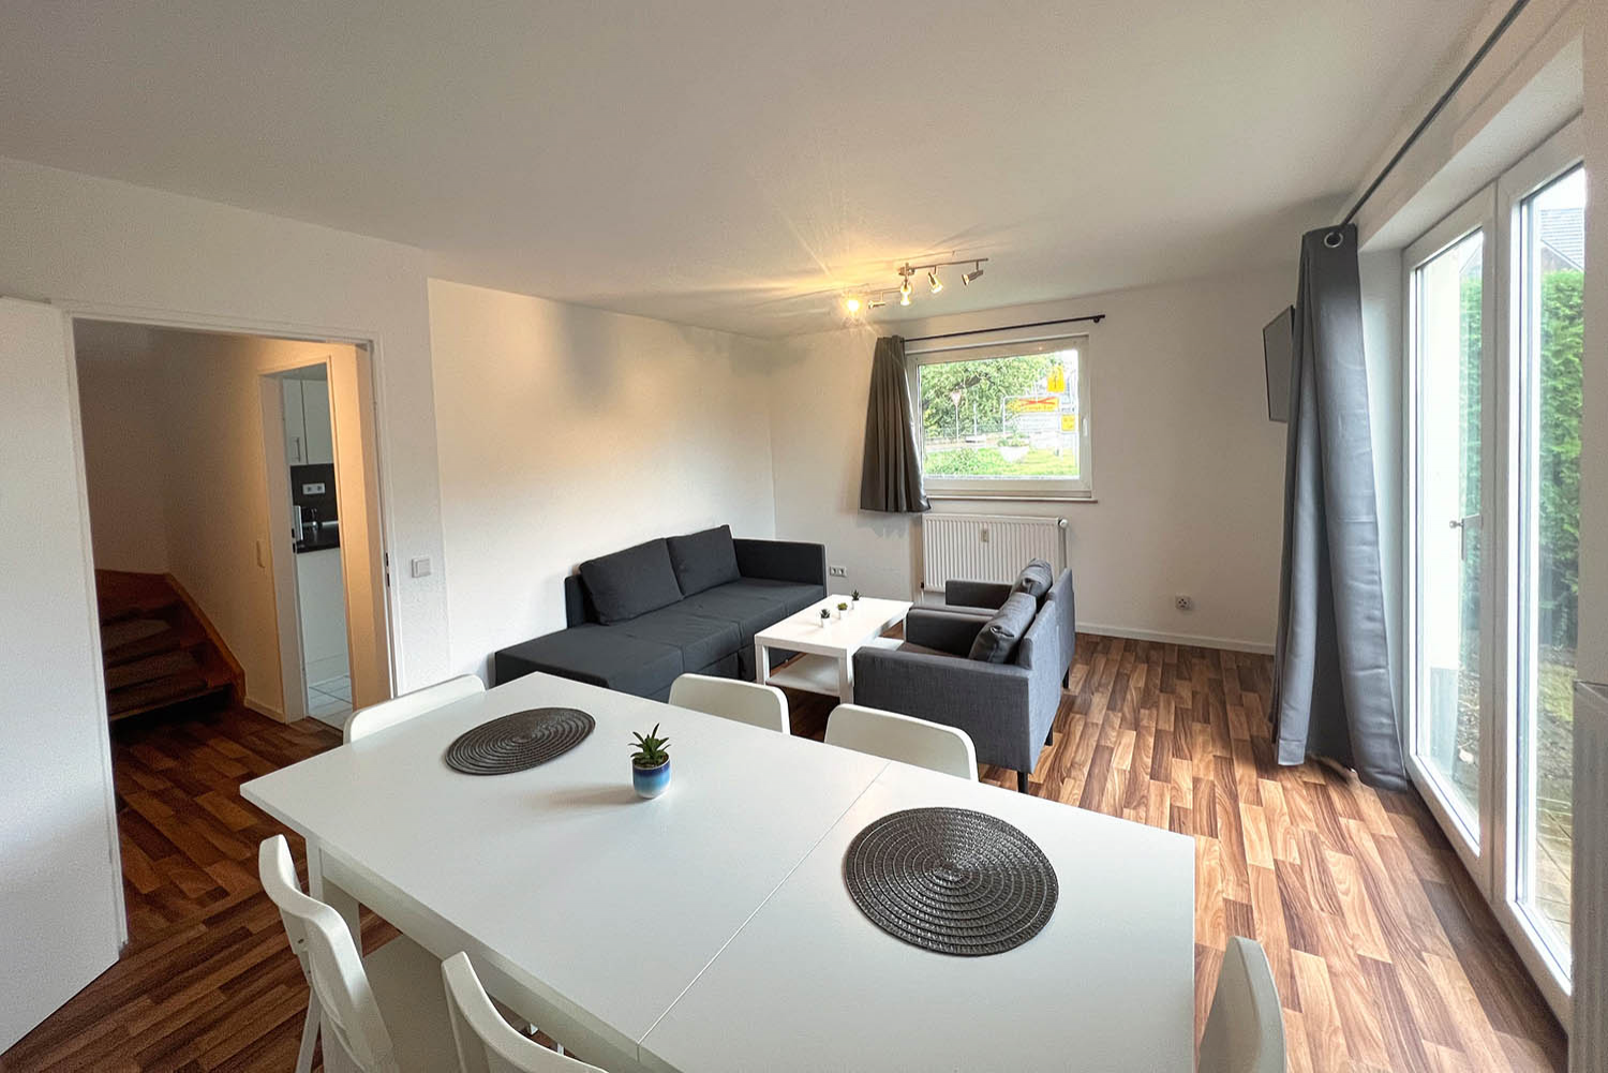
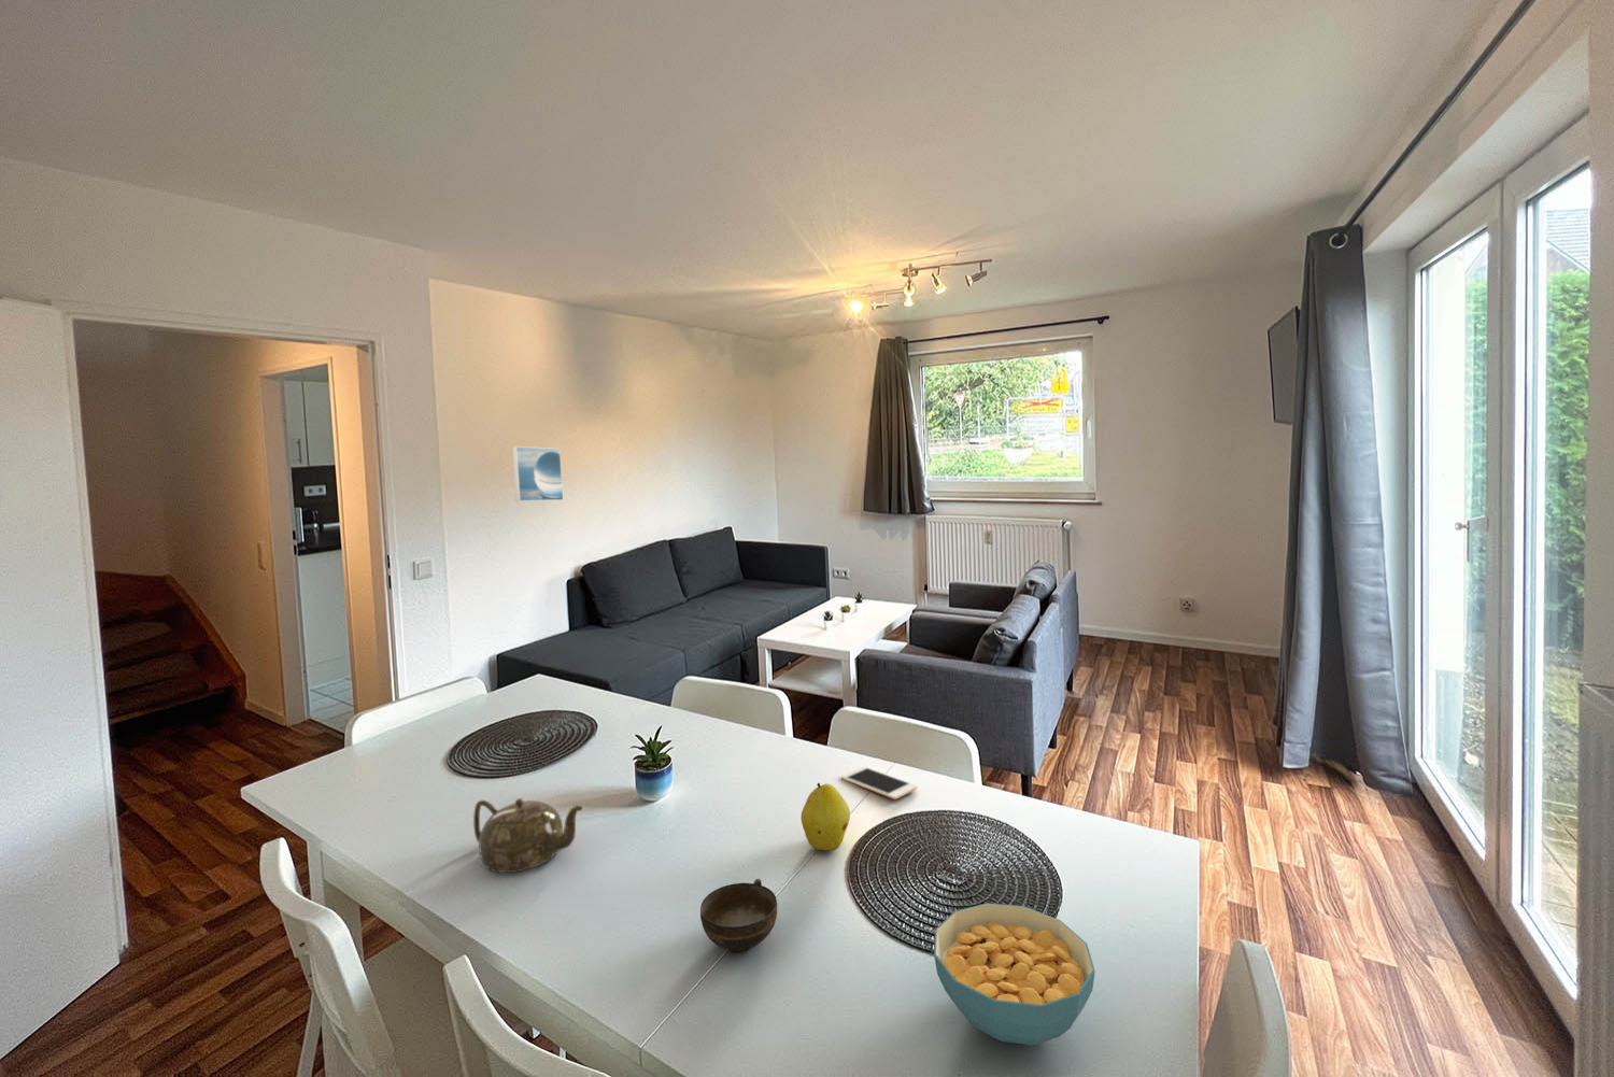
+ cereal bowl (1012, 984)
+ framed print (538, 474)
+ cell phone (879, 781)
+ cup (743, 917)
+ fruit (826, 815)
+ teapot (526, 826)
